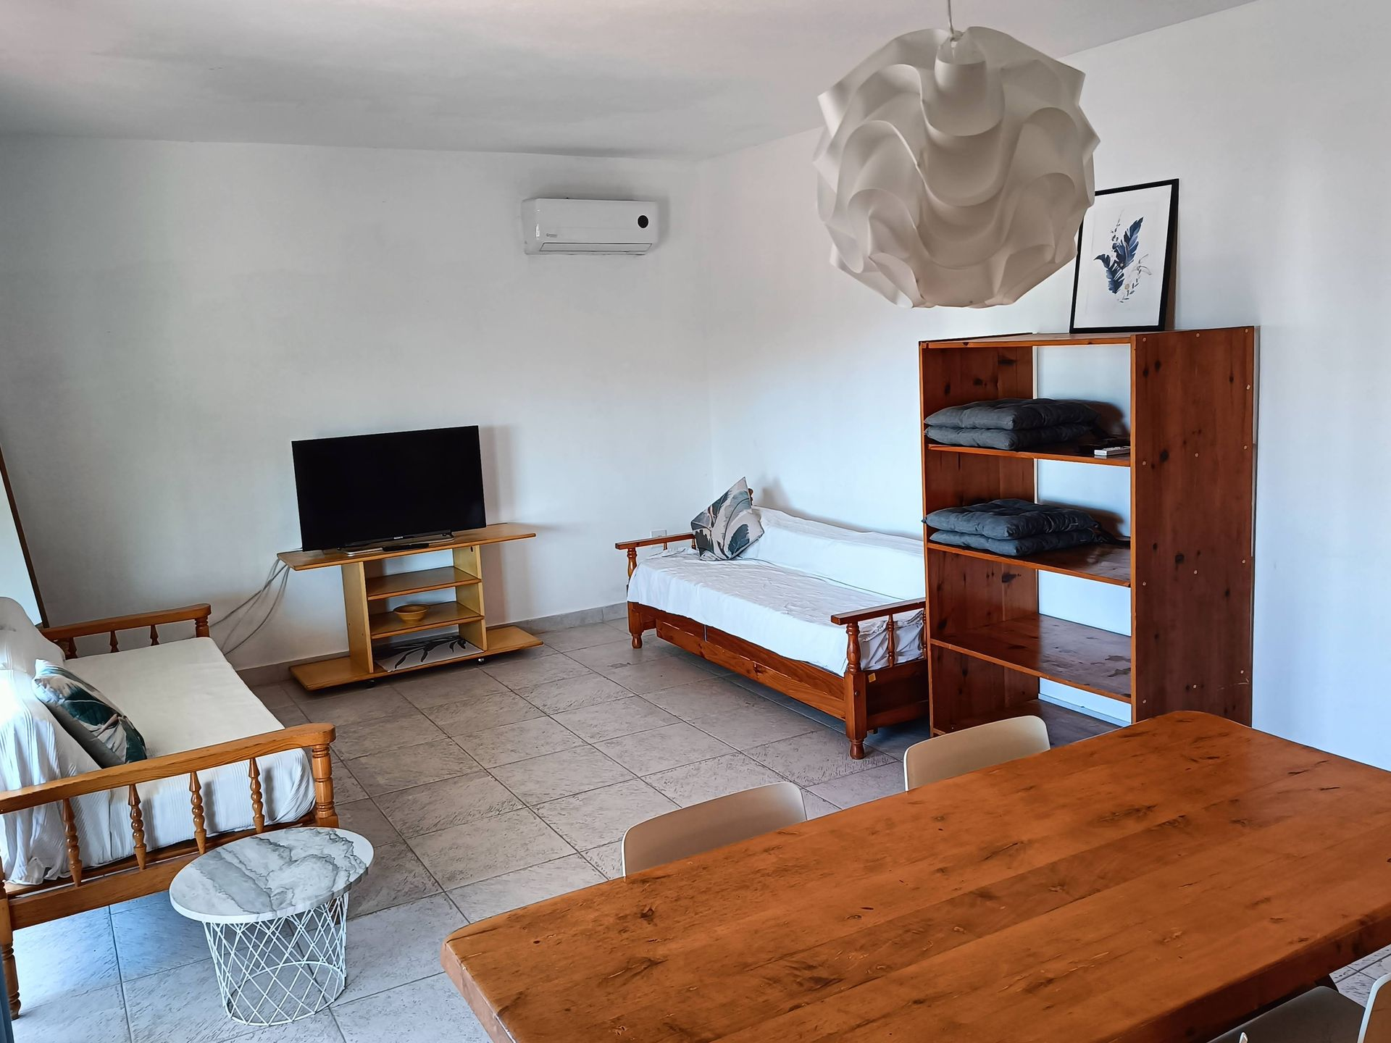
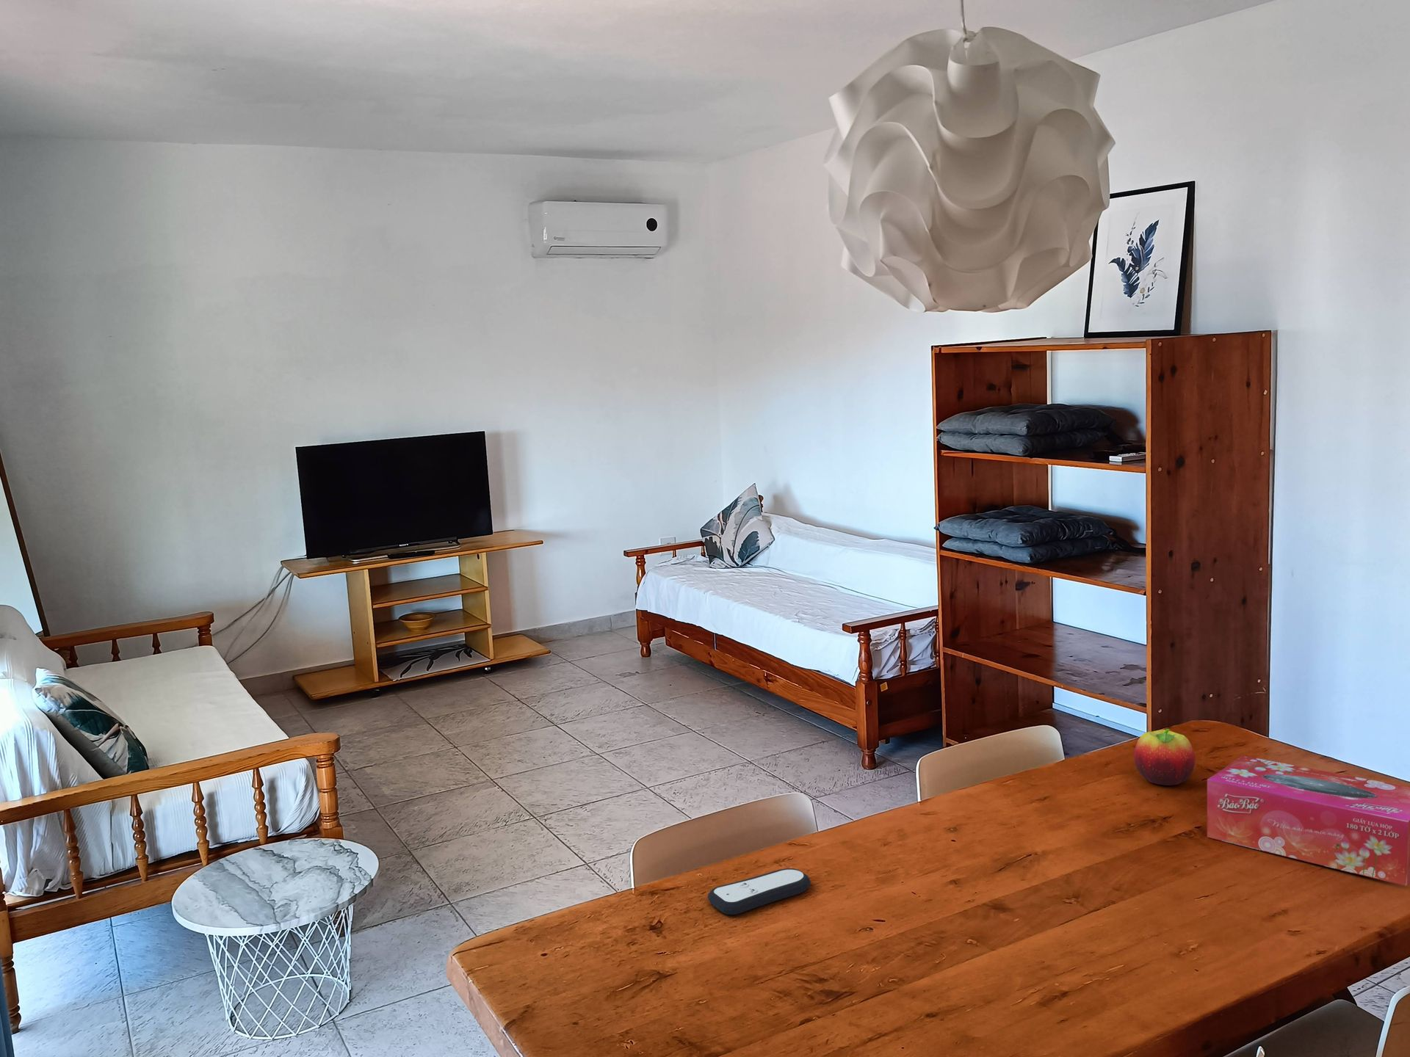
+ tissue box (1318, 815)
+ remote control (761, 889)
+ fruit (1164, 755)
